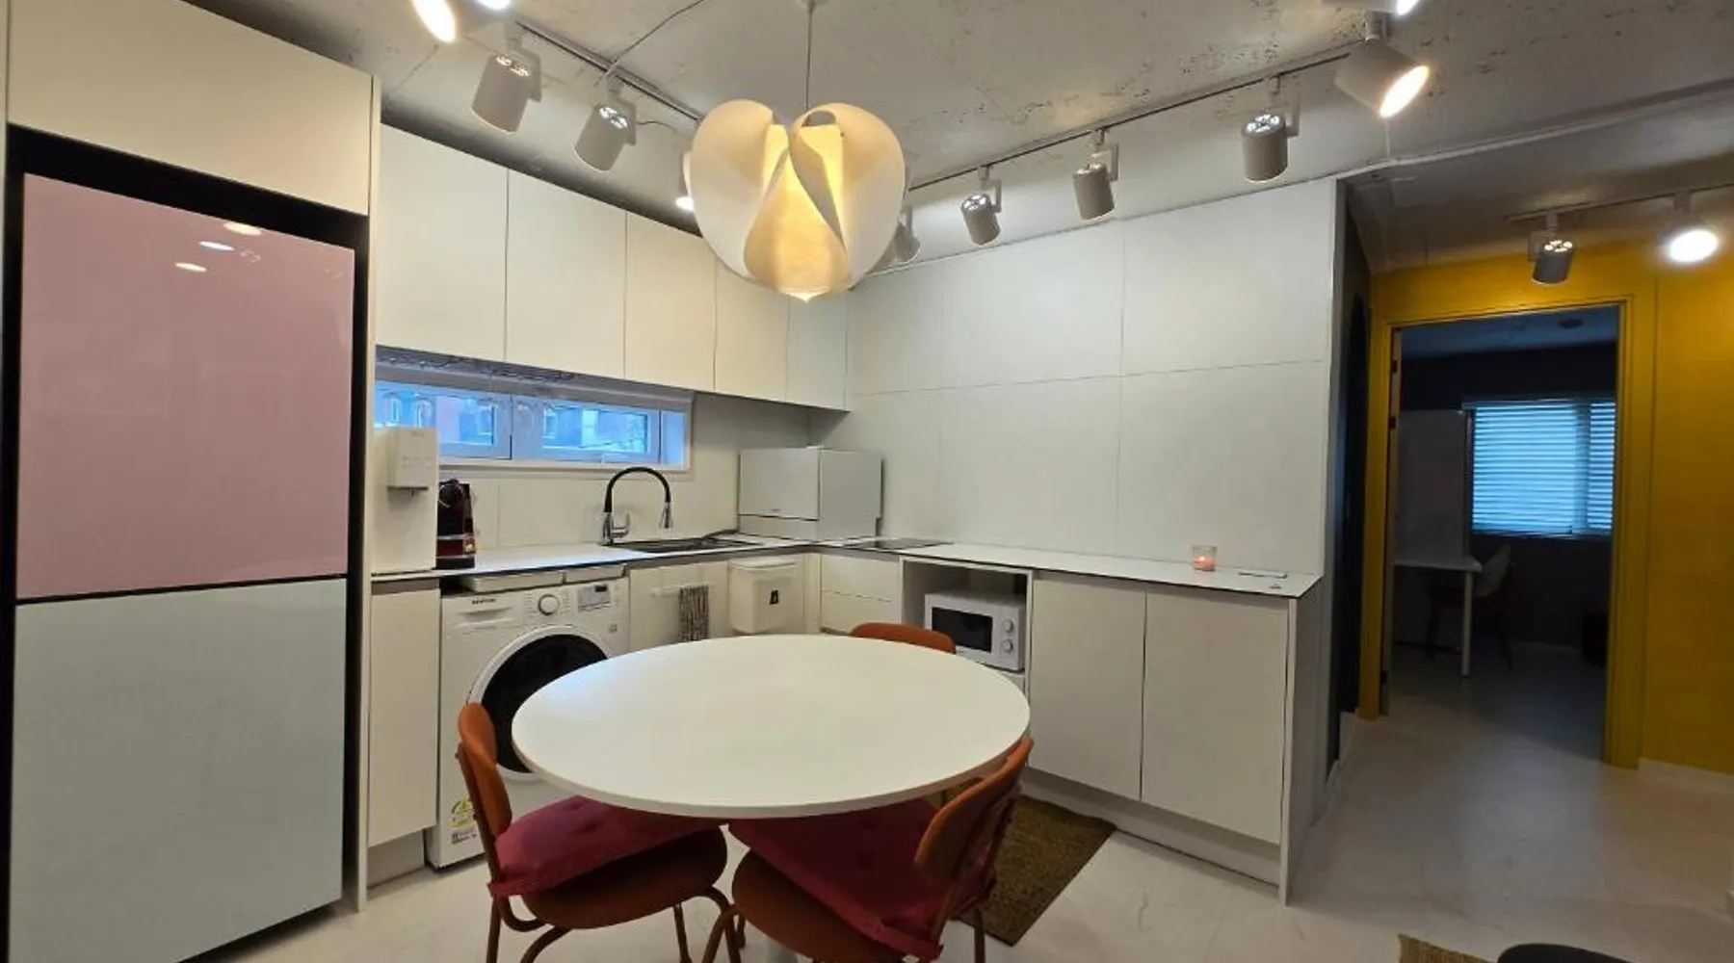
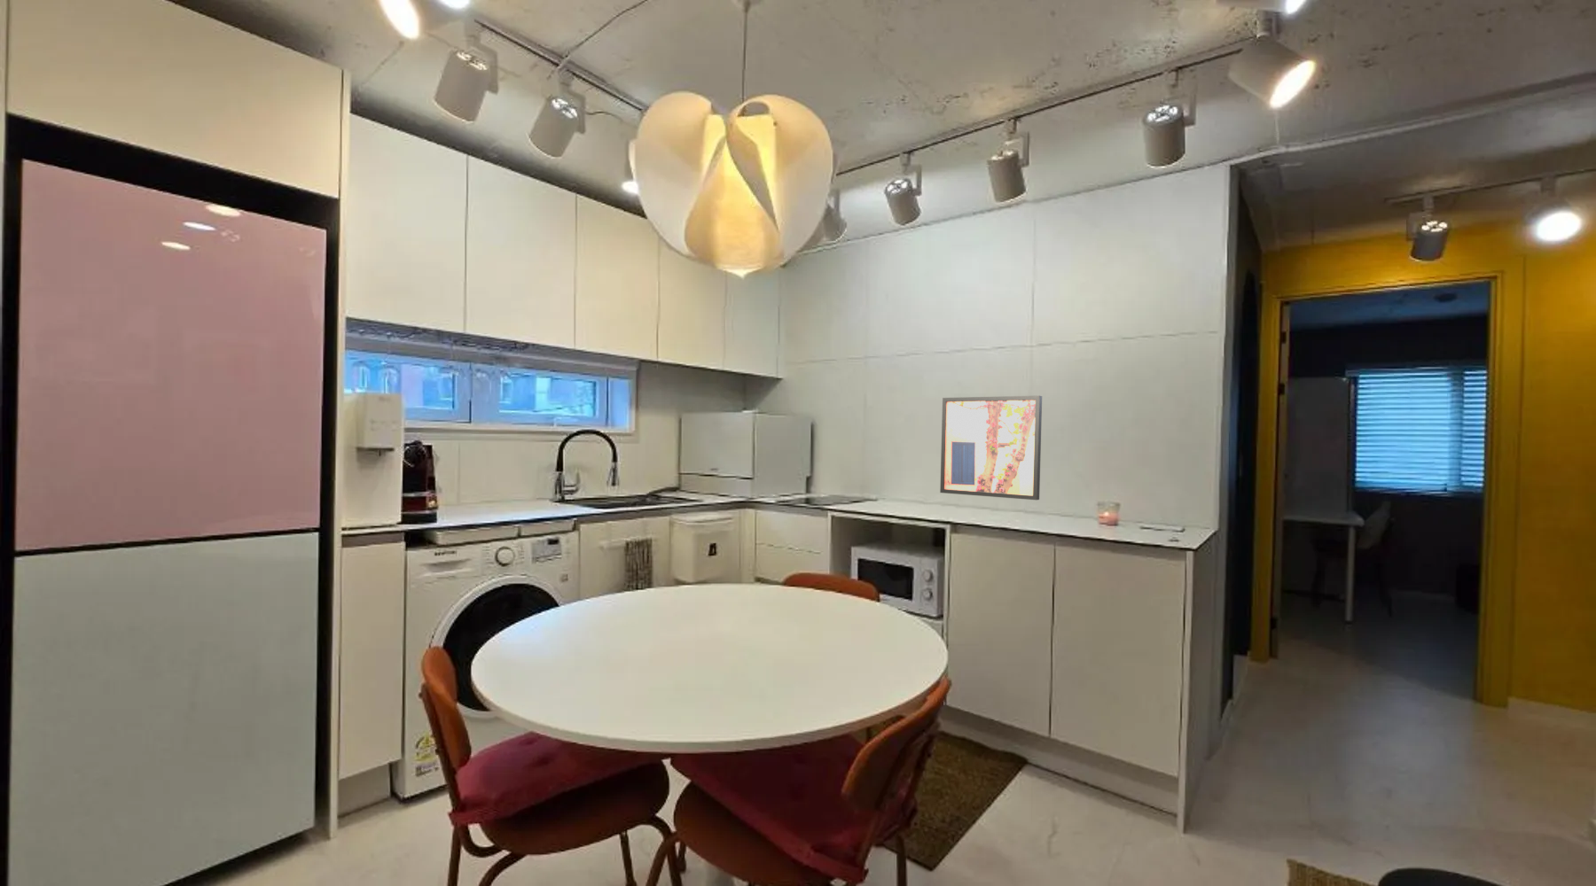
+ wall art (989, 446)
